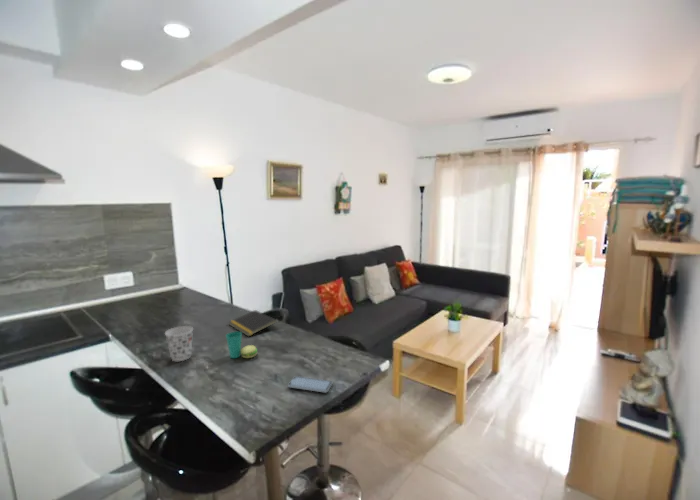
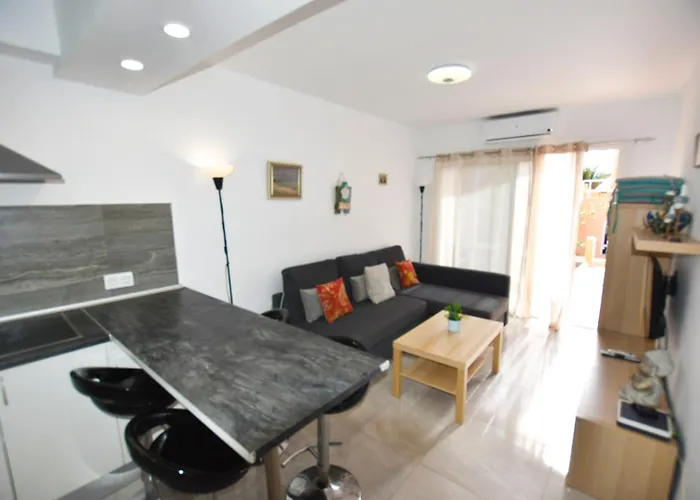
- notepad (252, 322)
- cup (240, 345)
- cup (180, 344)
- smartphone (310, 384)
